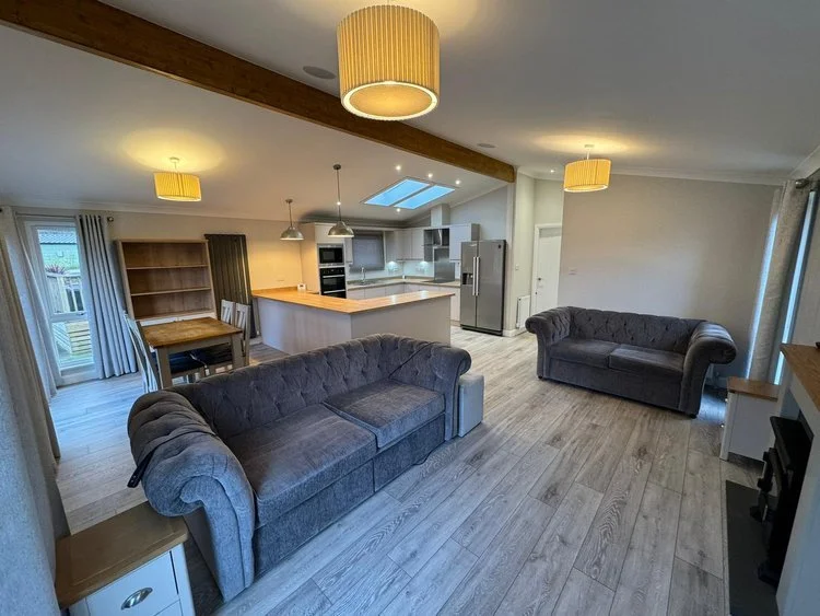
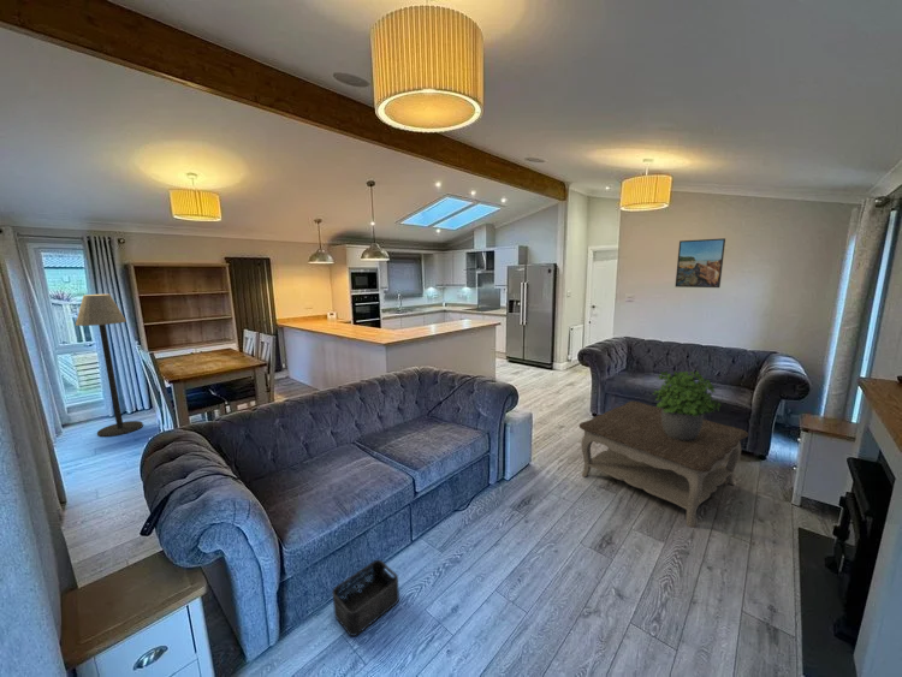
+ storage bin (366, 595)
+ floor lamp (108, 364)
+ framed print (699, 263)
+ coffee table (658, 453)
+ potted plant (684, 403)
